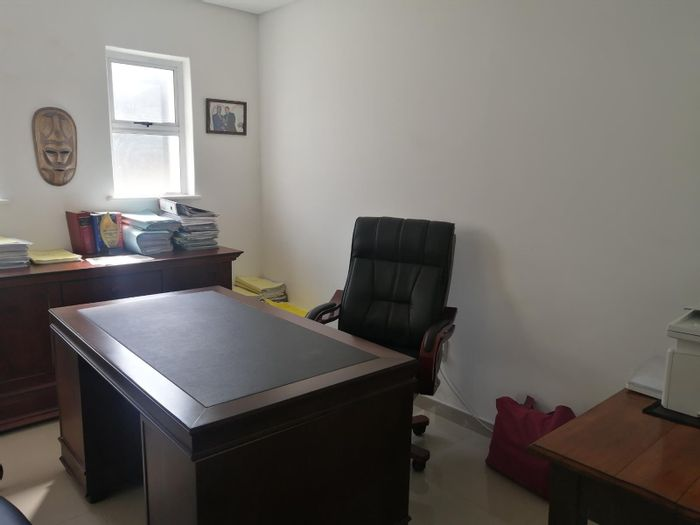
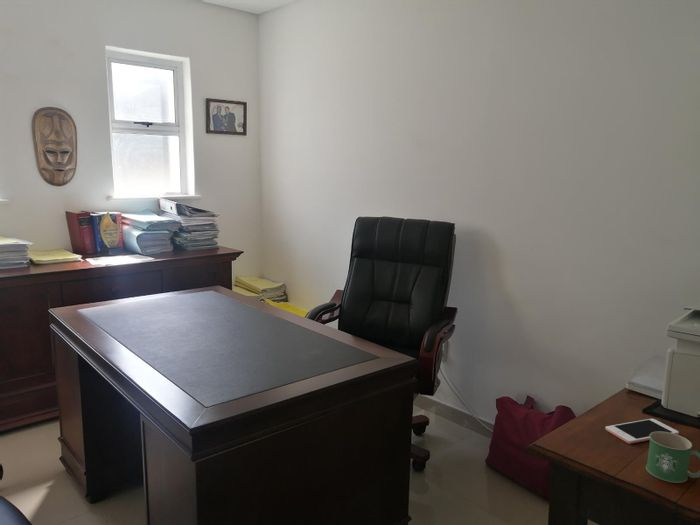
+ cell phone (641, 430)
+ mug (675, 458)
